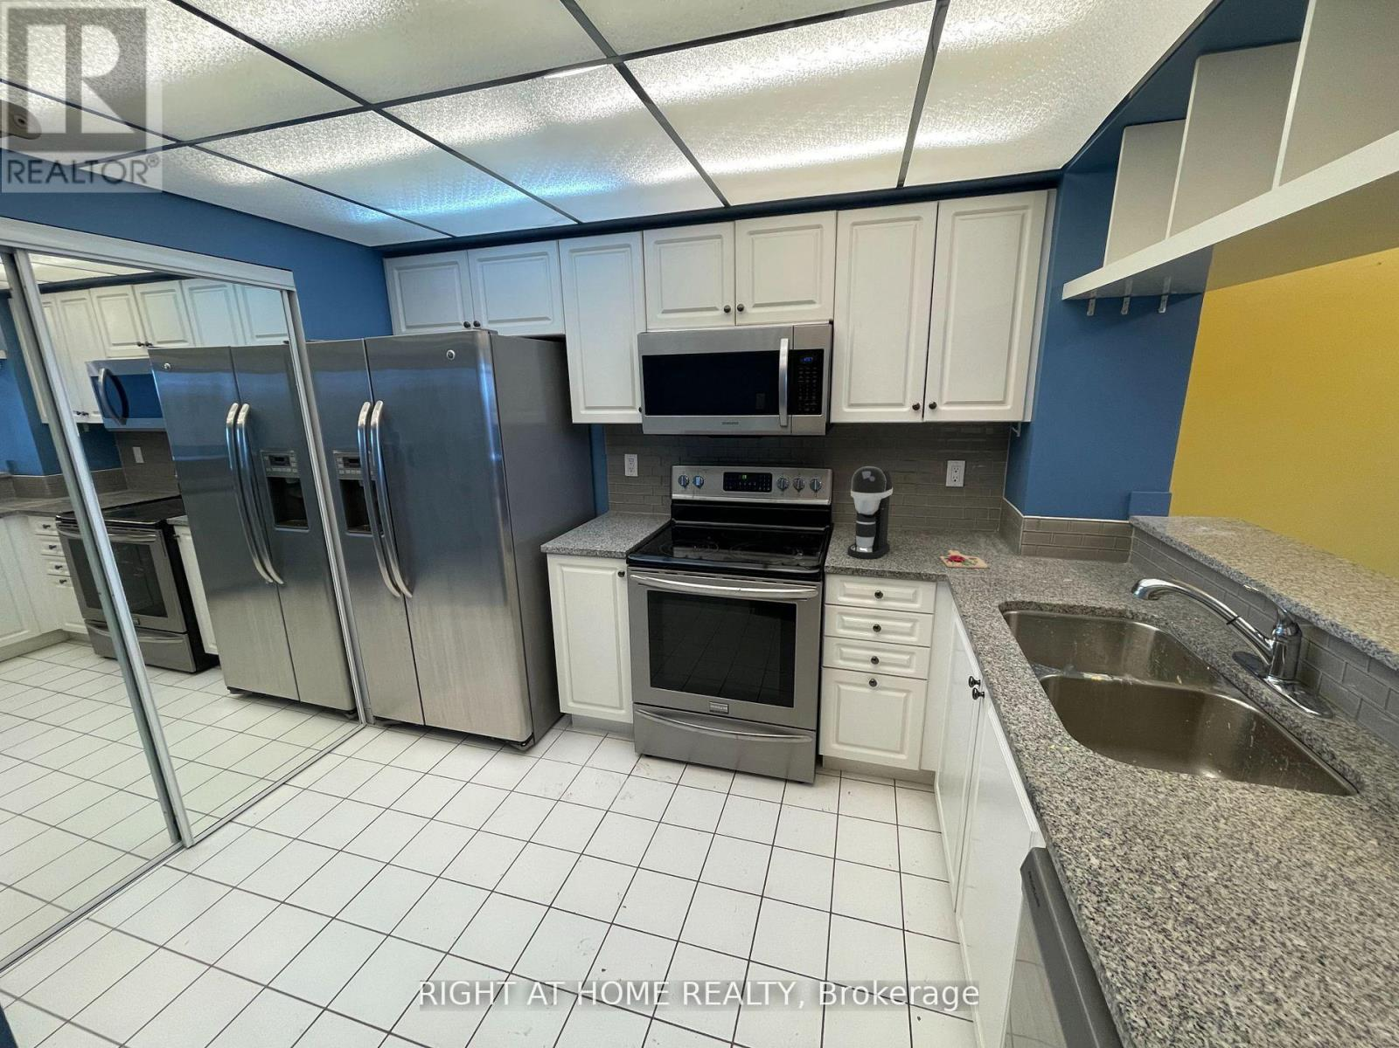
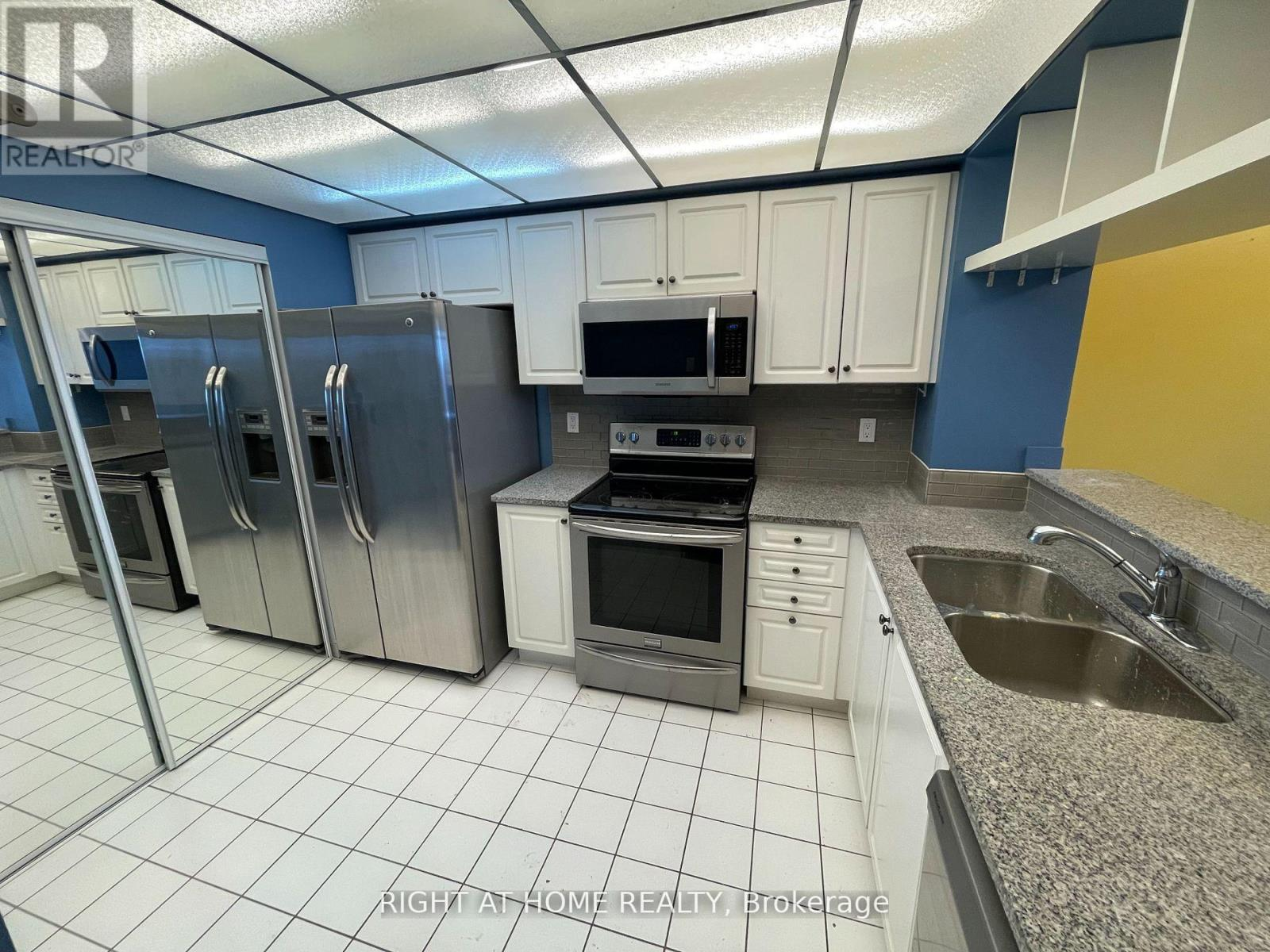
- cutting board (959, 556)
- coffee maker (871, 510)
